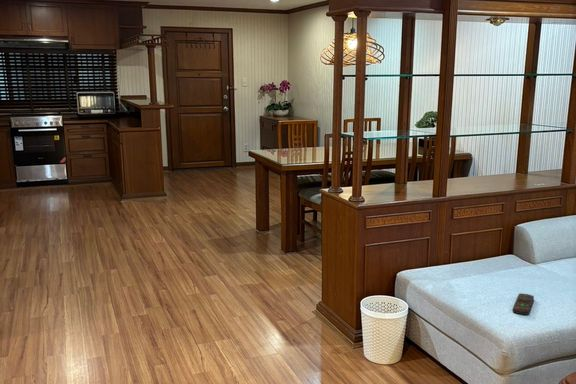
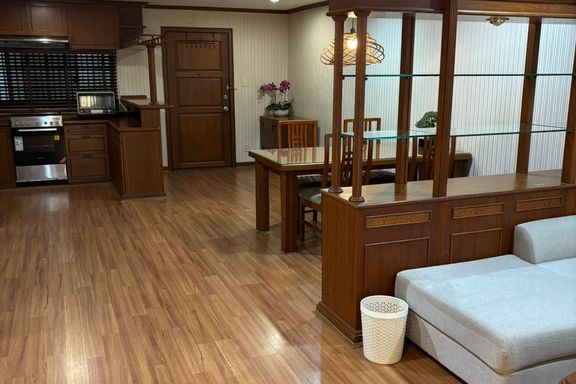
- remote control (523, 303)
